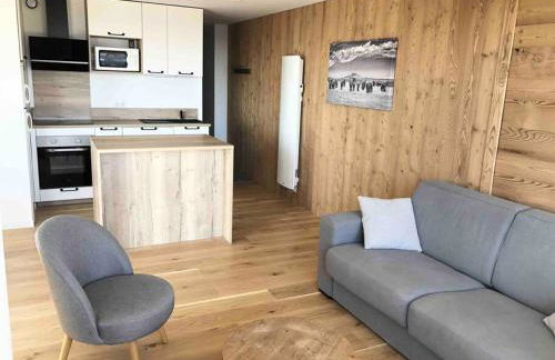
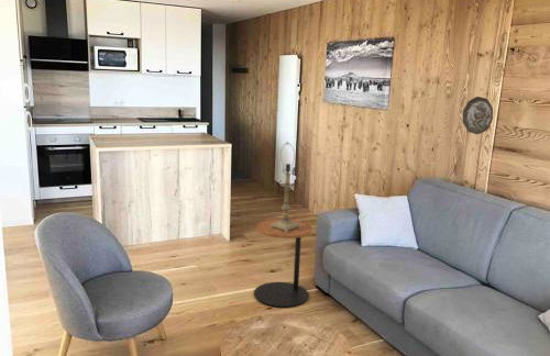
+ table lamp (286, 183)
+ decorative plate (477, 115)
+ side table (295, 260)
